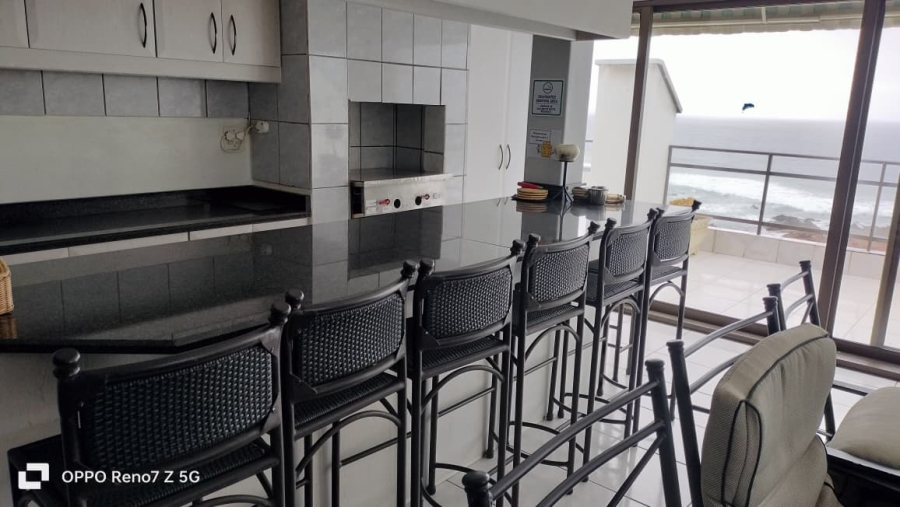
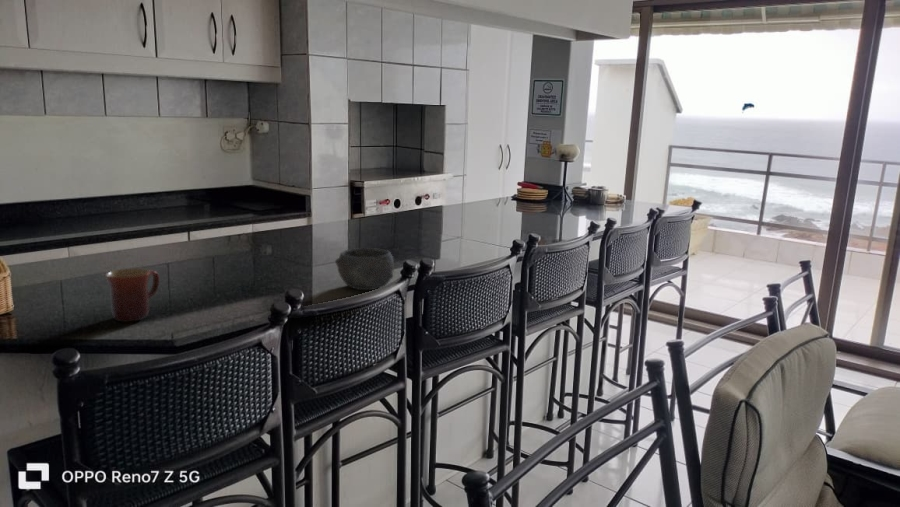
+ mug (135, 293)
+ bowl (365, 269)
